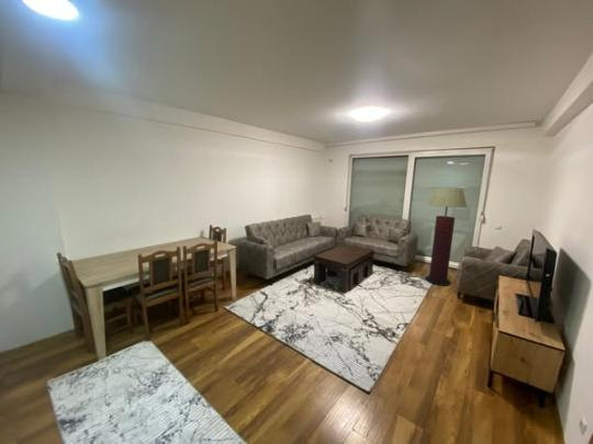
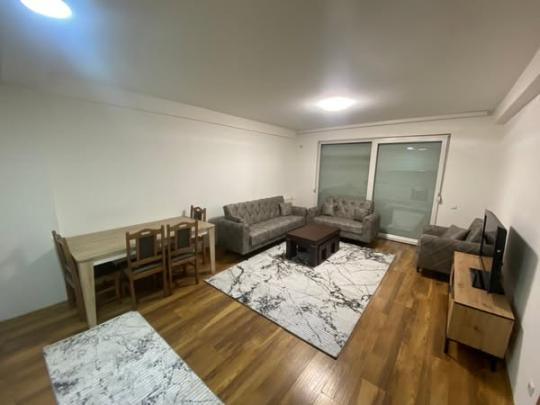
- floor lamp (443, 236)
